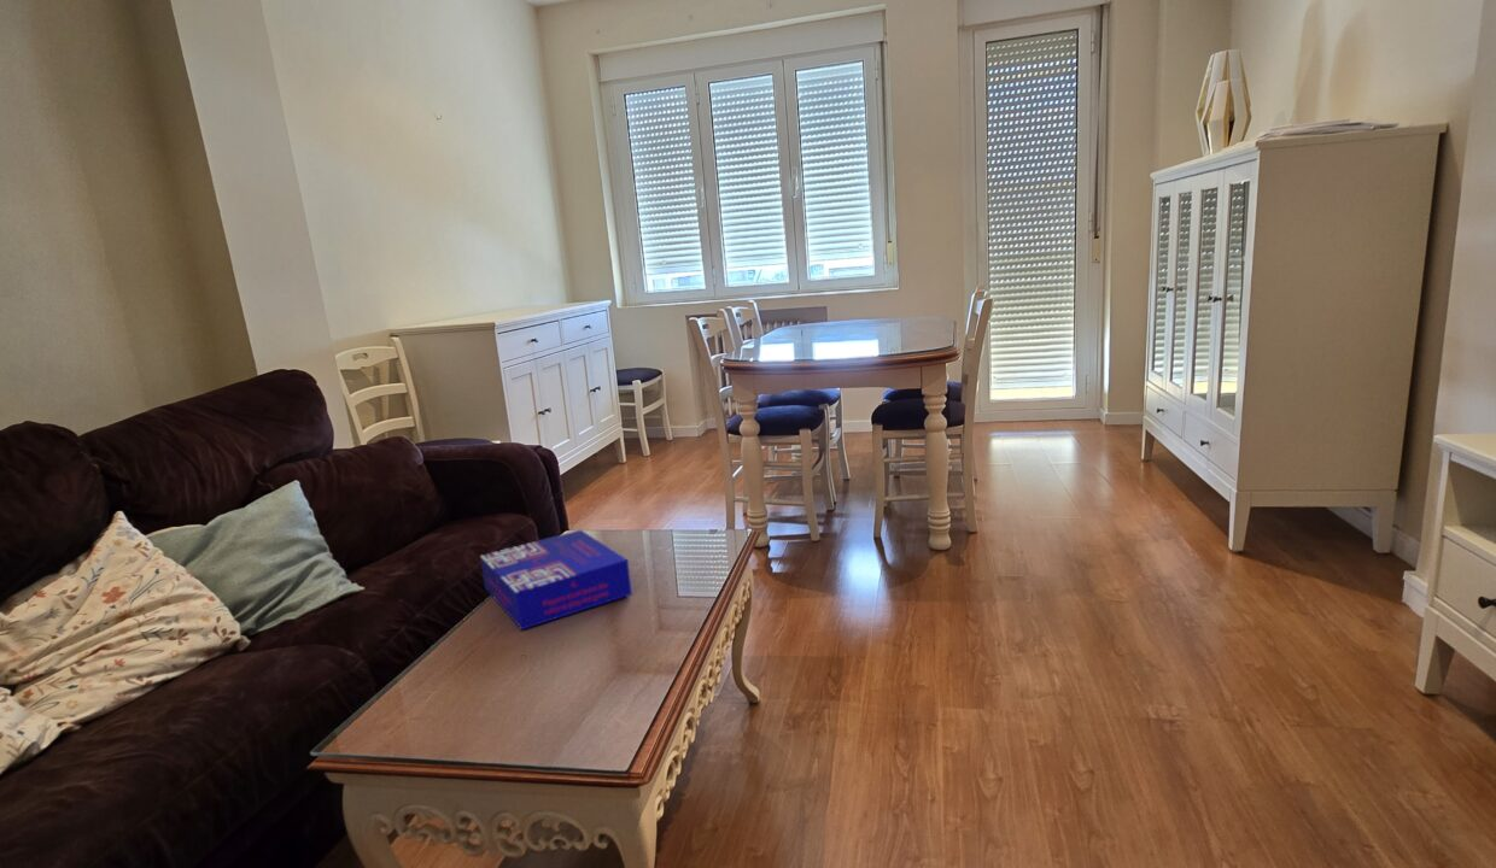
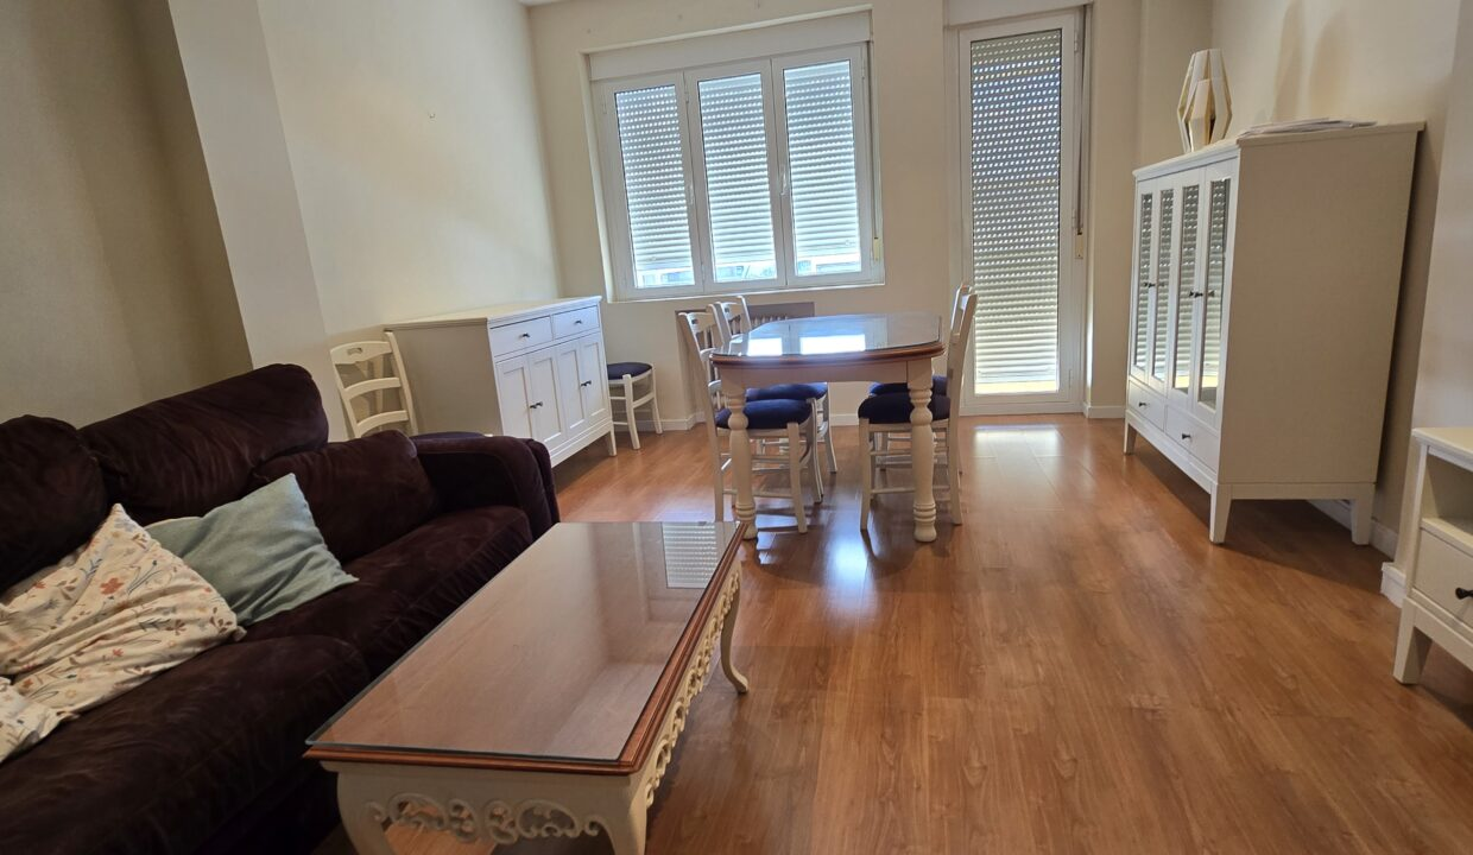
- board game (554, 574)
